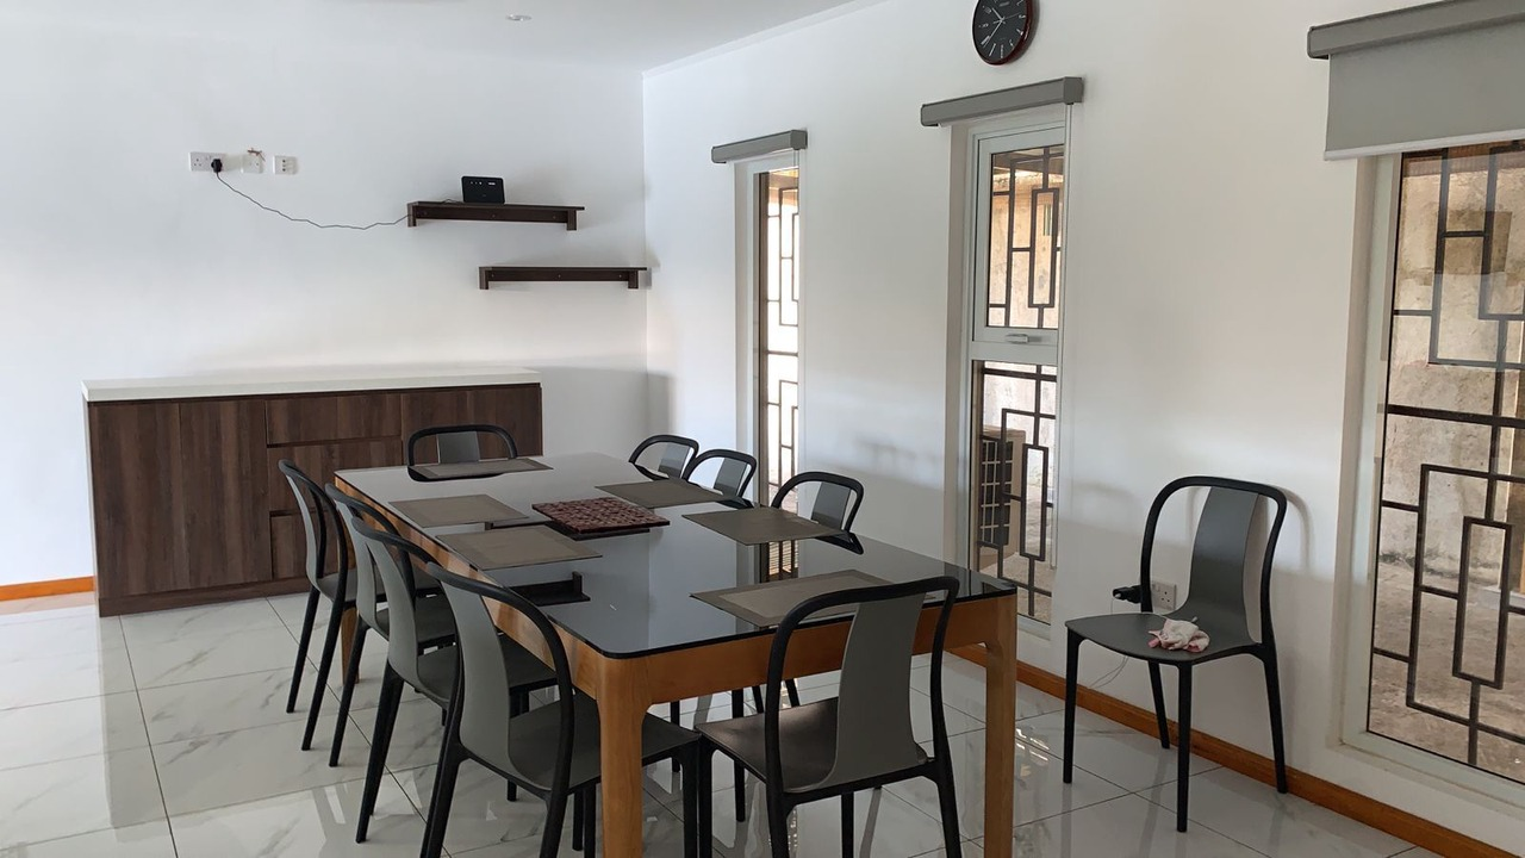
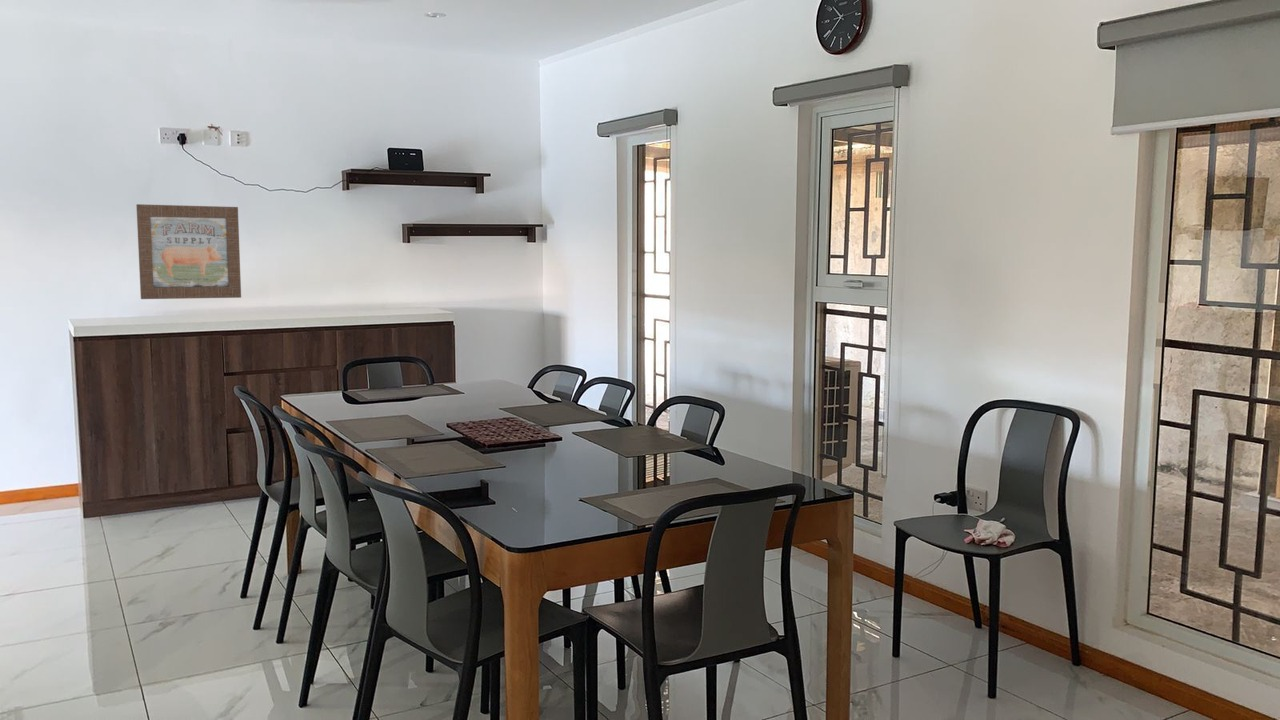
+ wall art (190, 252)
